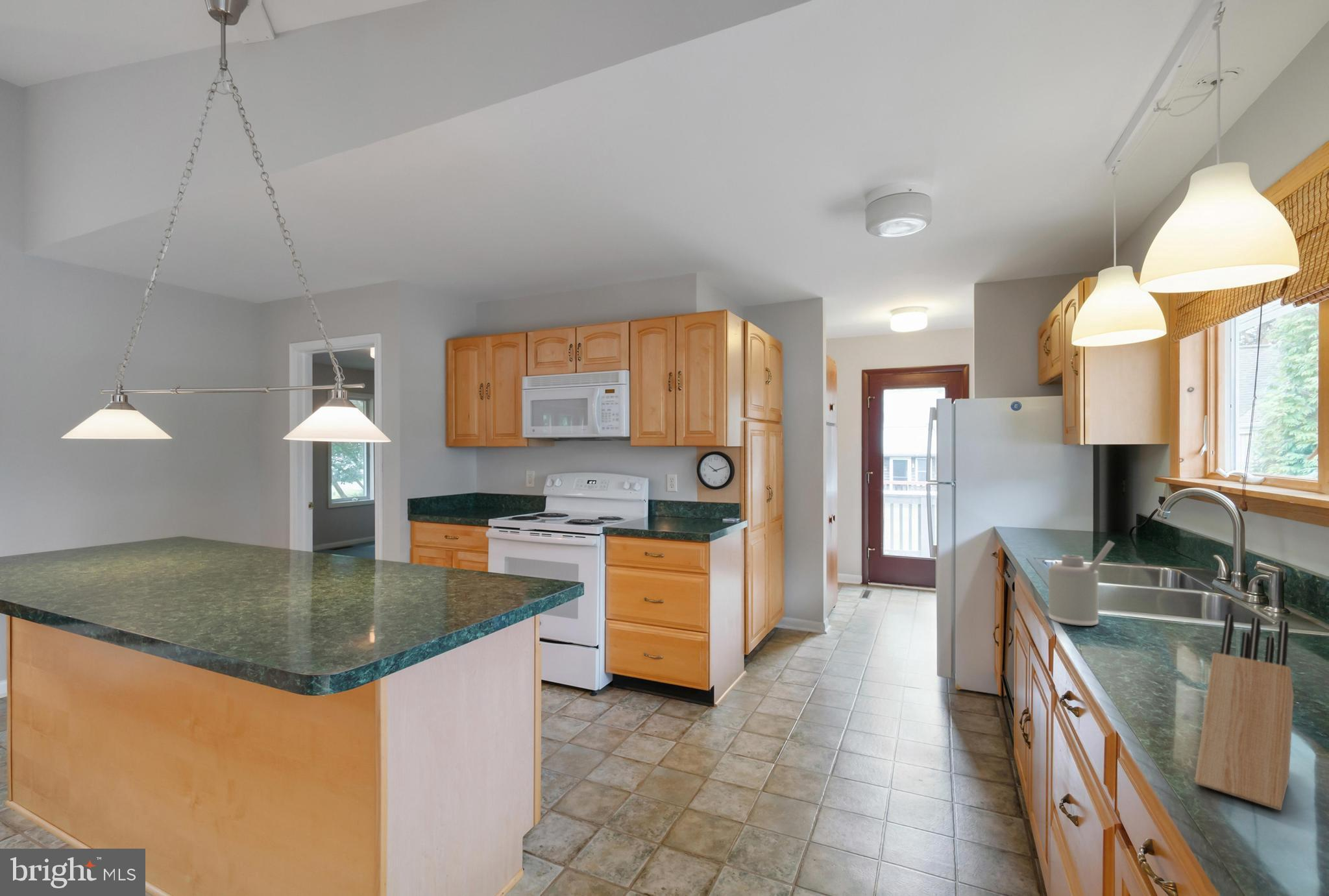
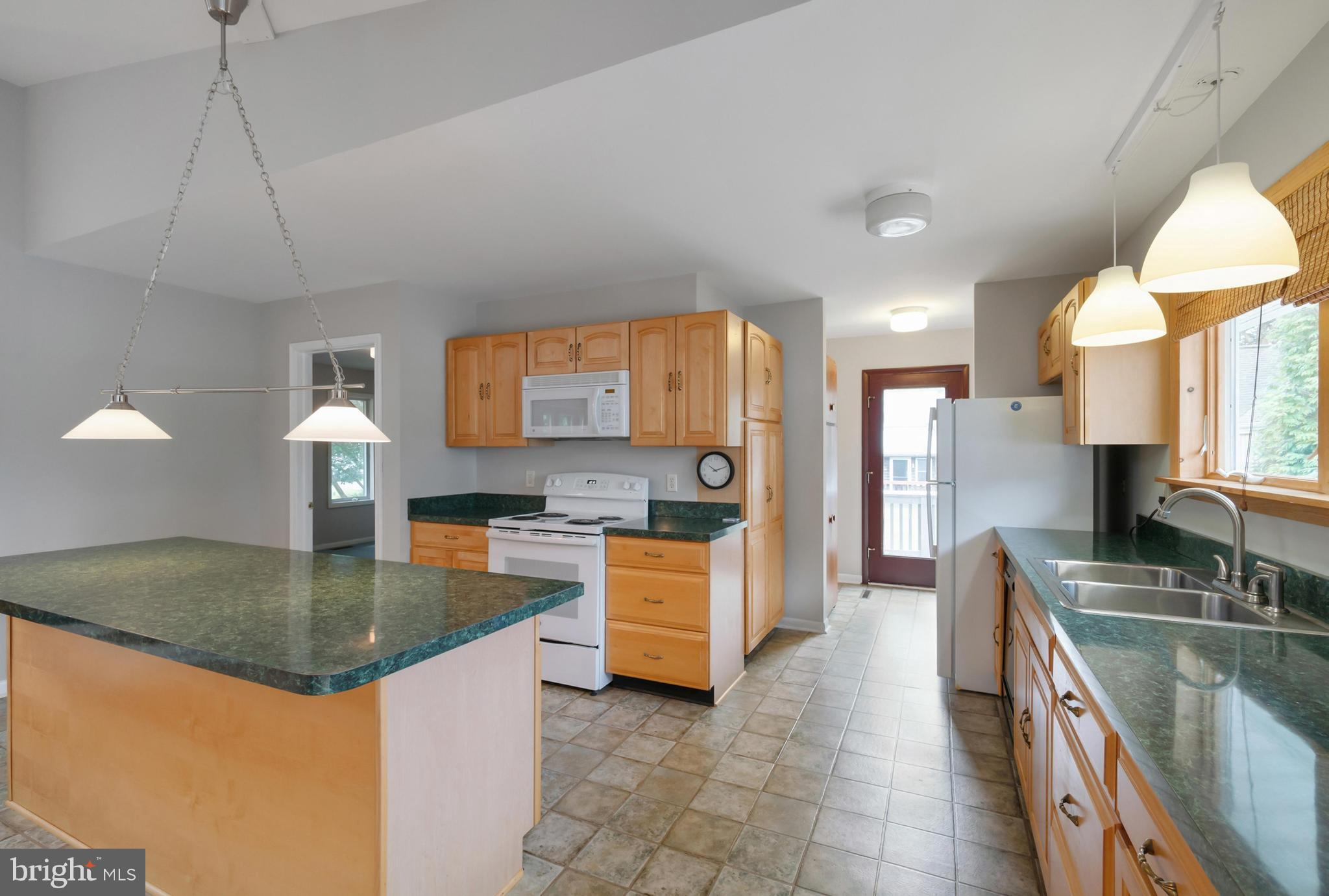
- knife block (1248, 698)
- soap dispenser (1081, 580)
